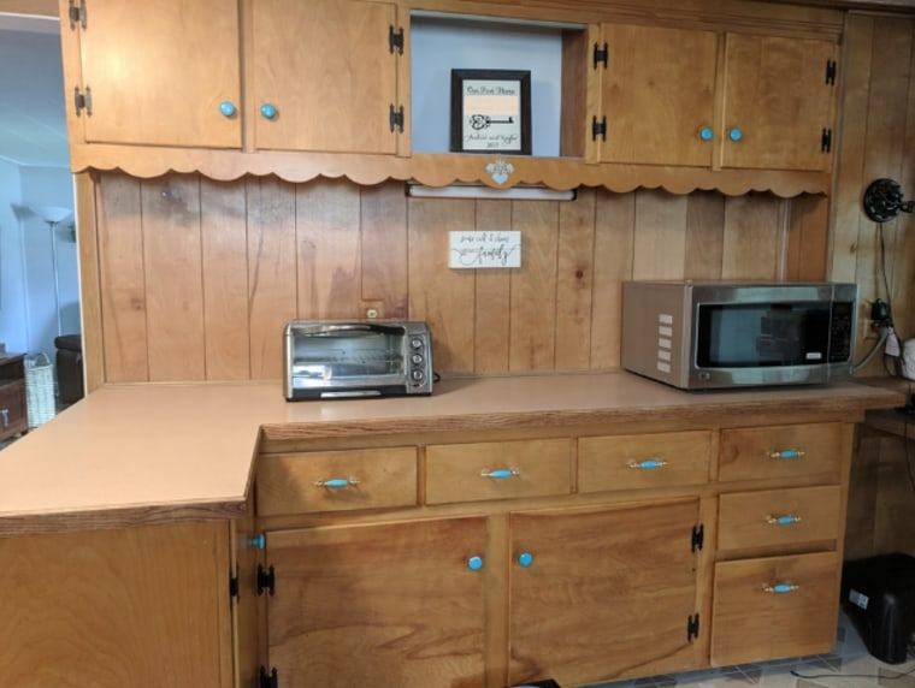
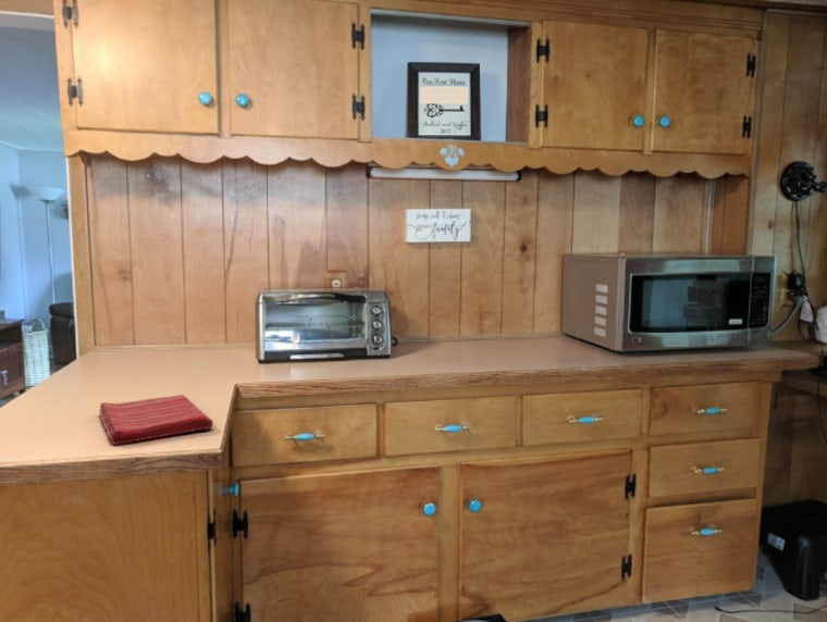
+ dish towel (153, 414)
